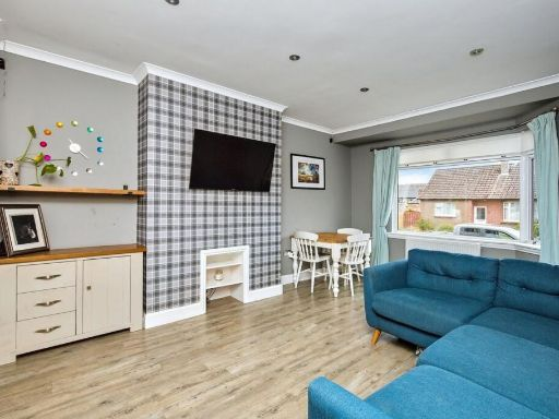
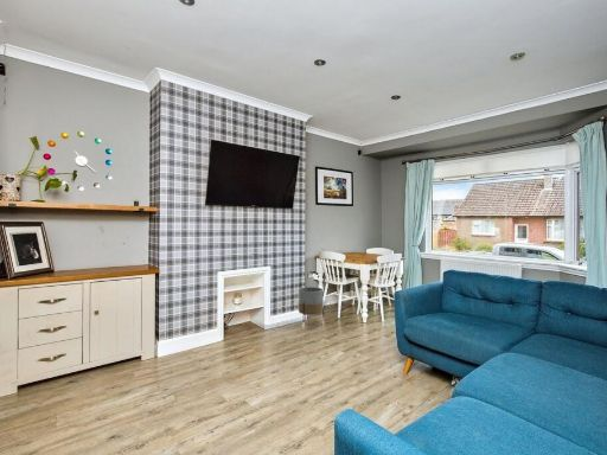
+ planter (309, 306)
